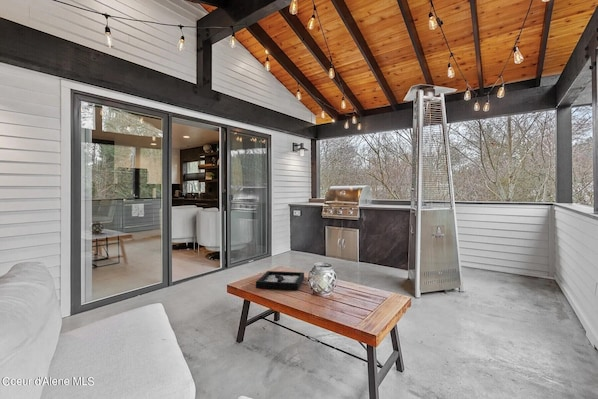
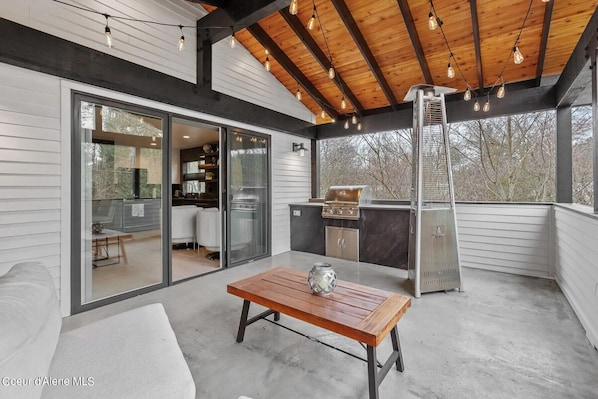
- decorative tray (281, 279)
